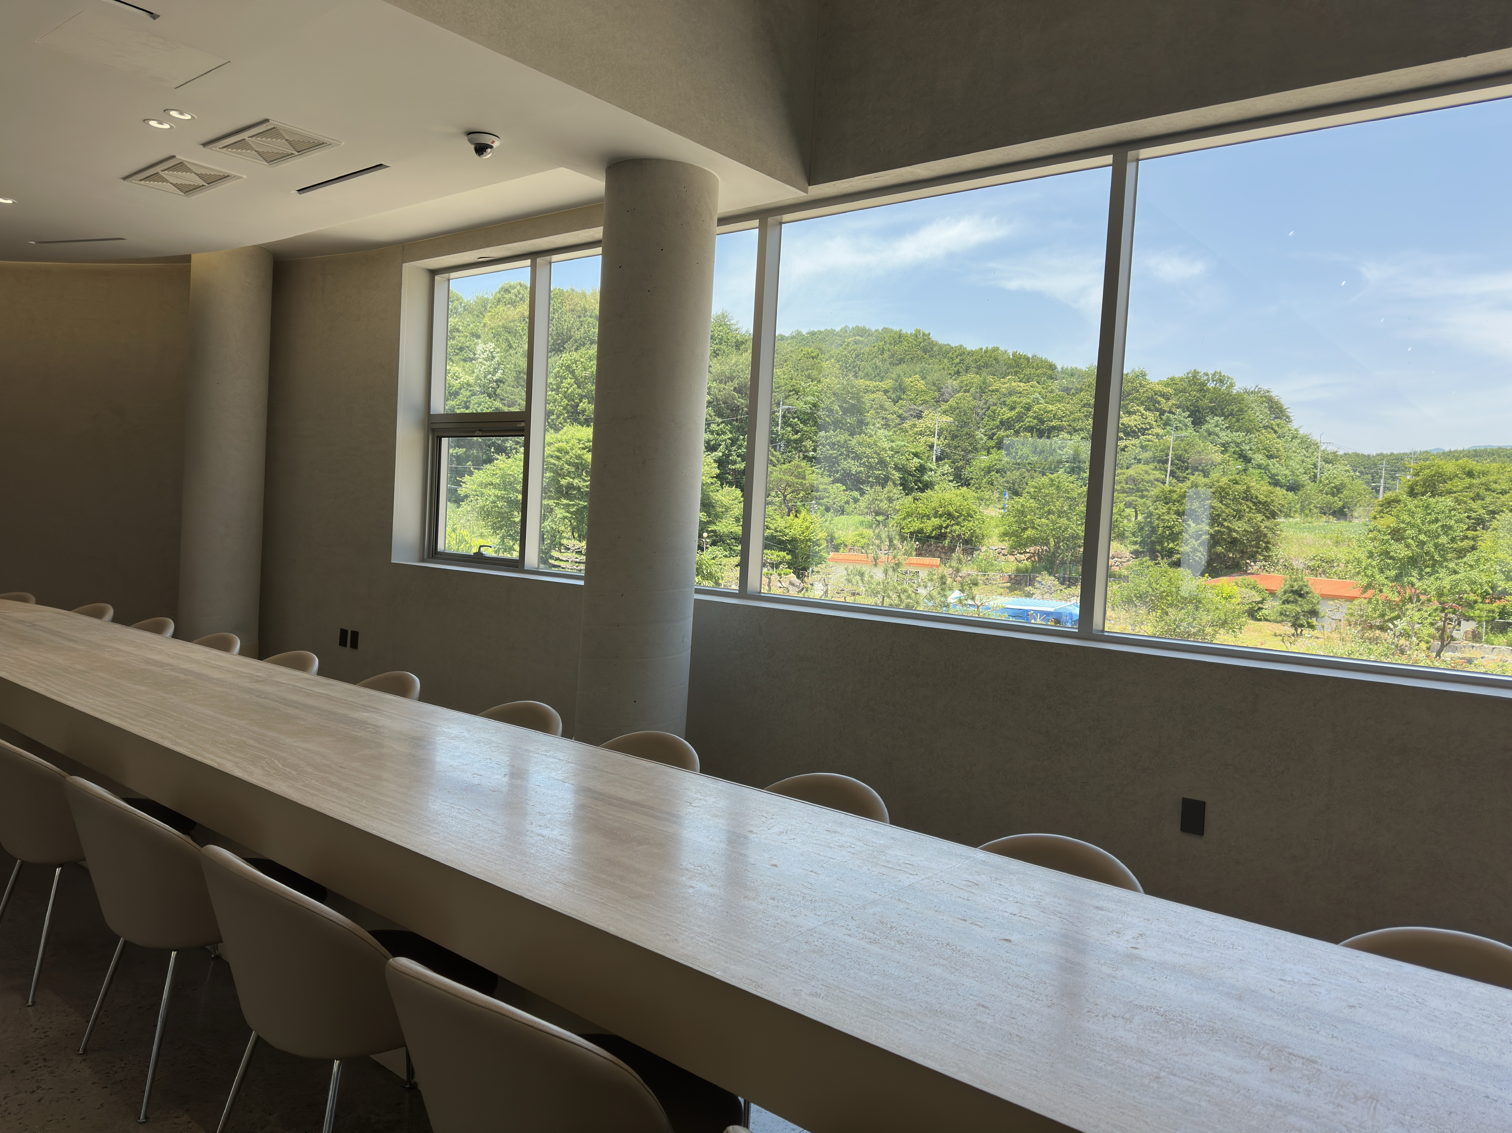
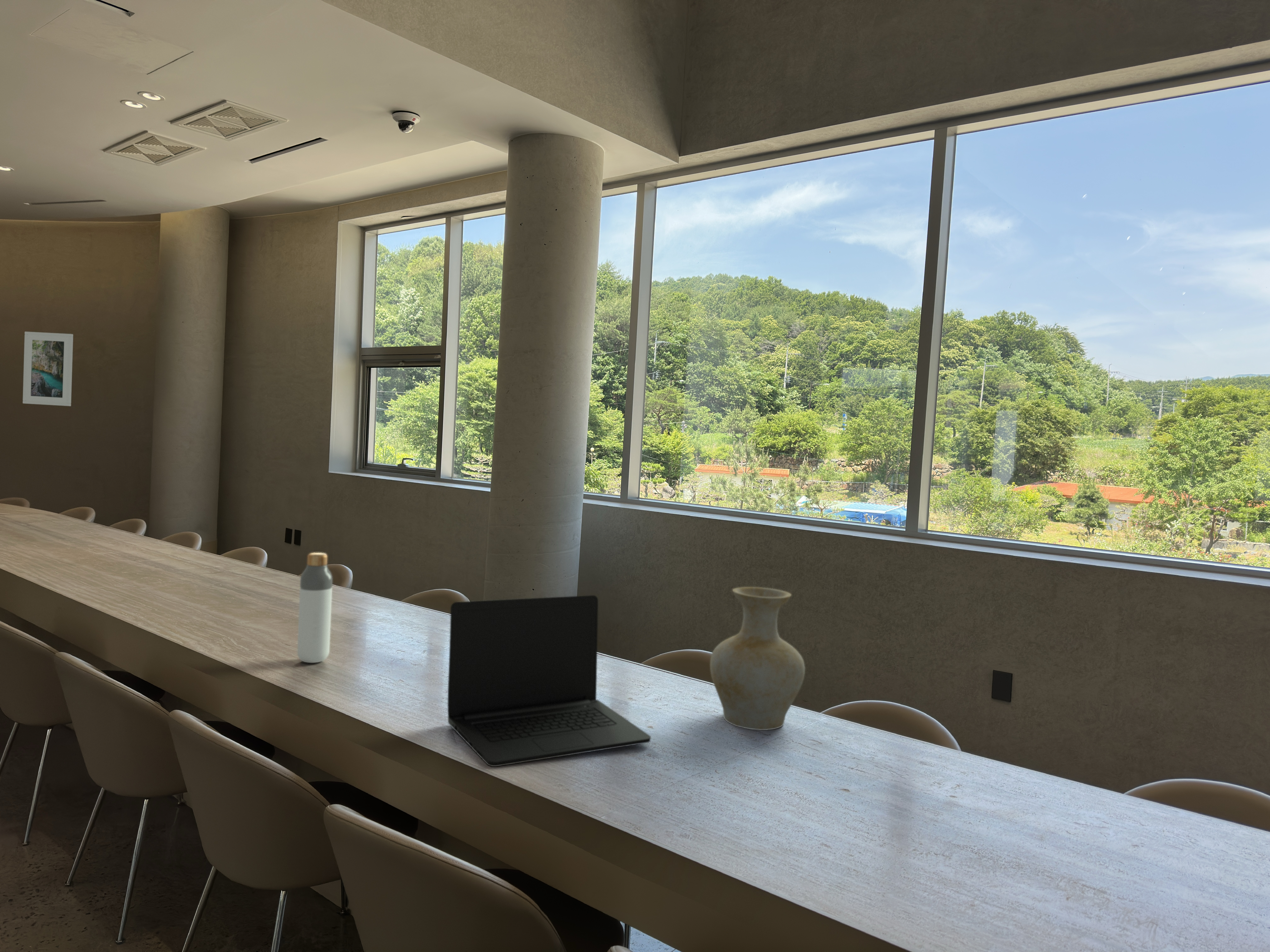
+ laptop (549, 672)
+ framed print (48, 369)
+ bottle (315, 607)
+ vase (757, 656)
